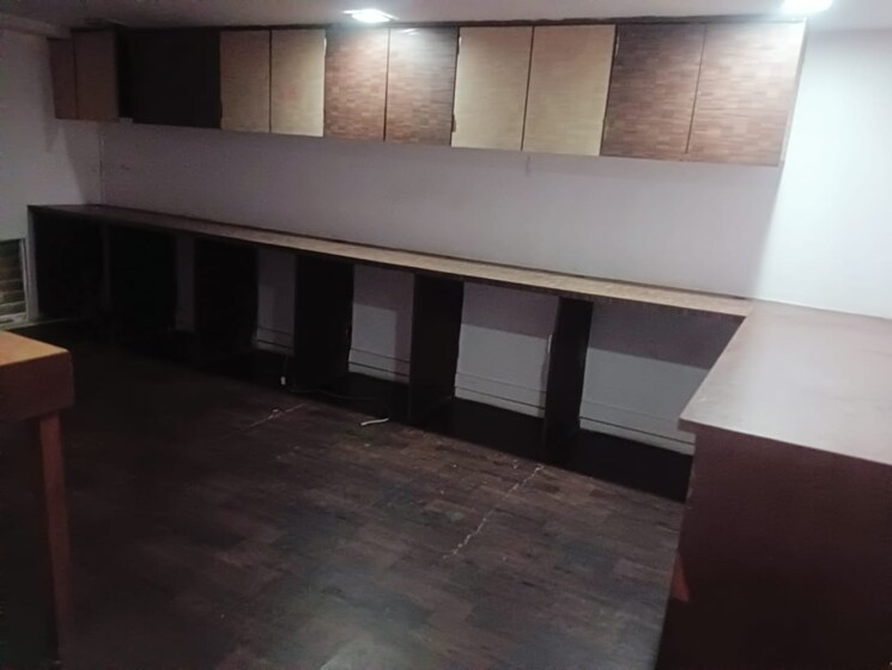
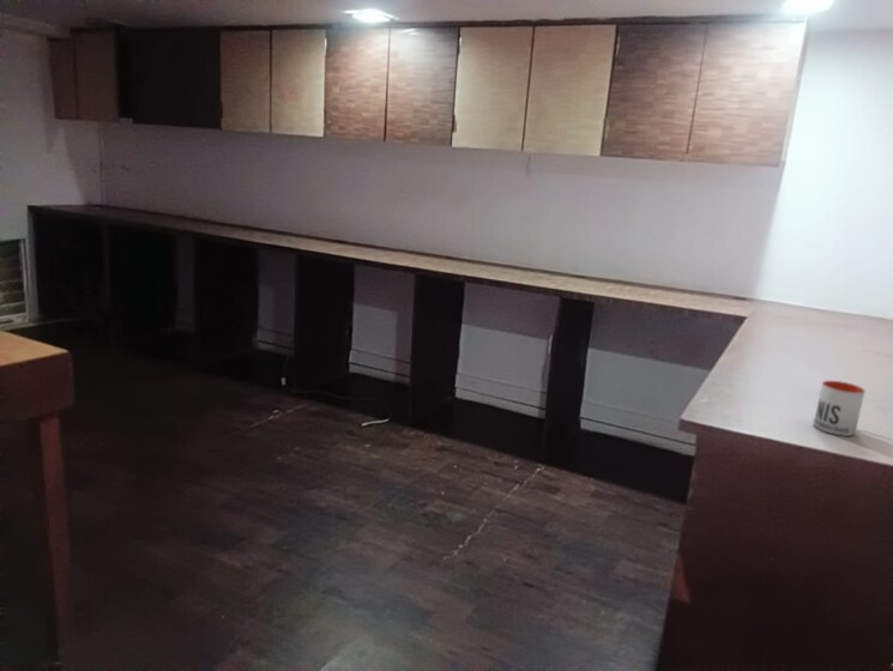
+ mug (838, 405)
